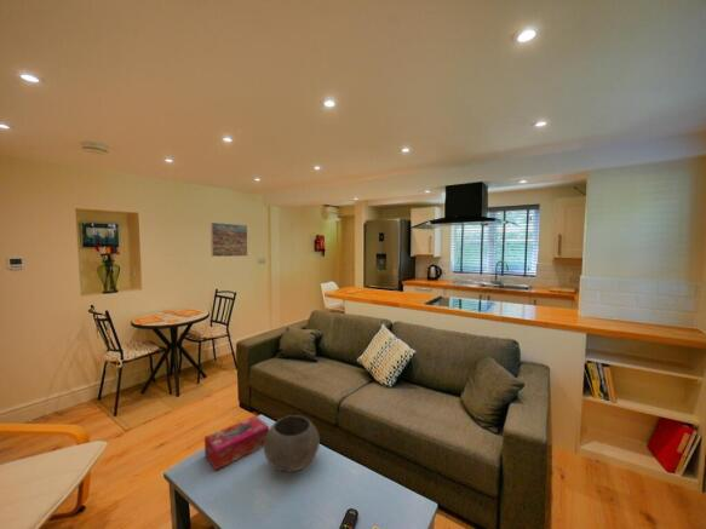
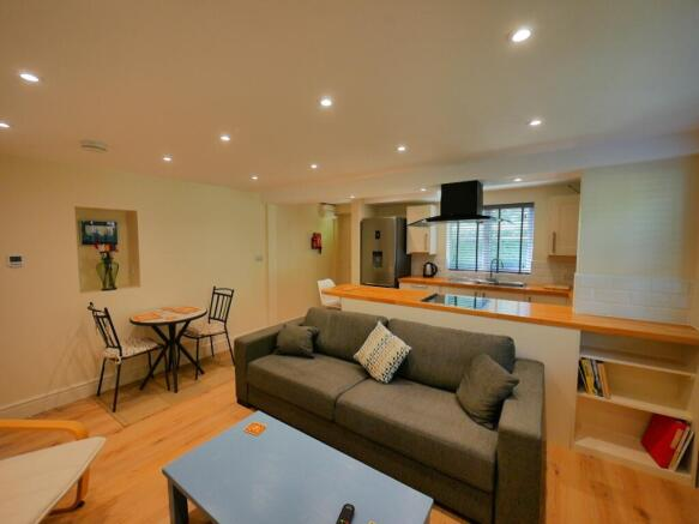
- tissue box (237, 439)
- bowl (292, 443)
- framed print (229, 240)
